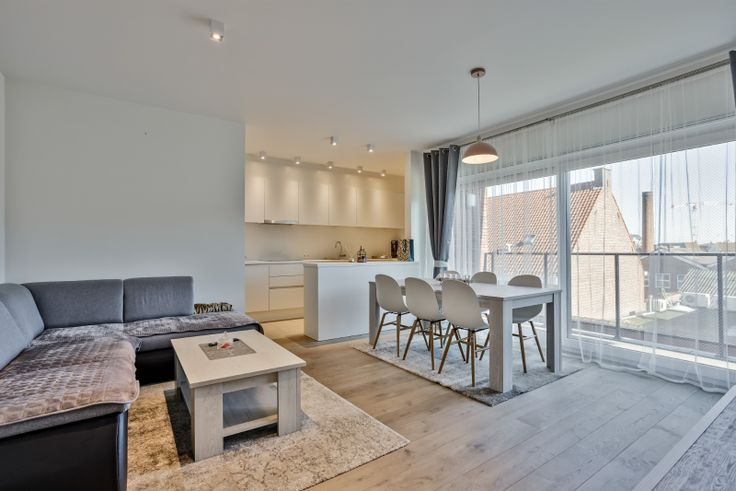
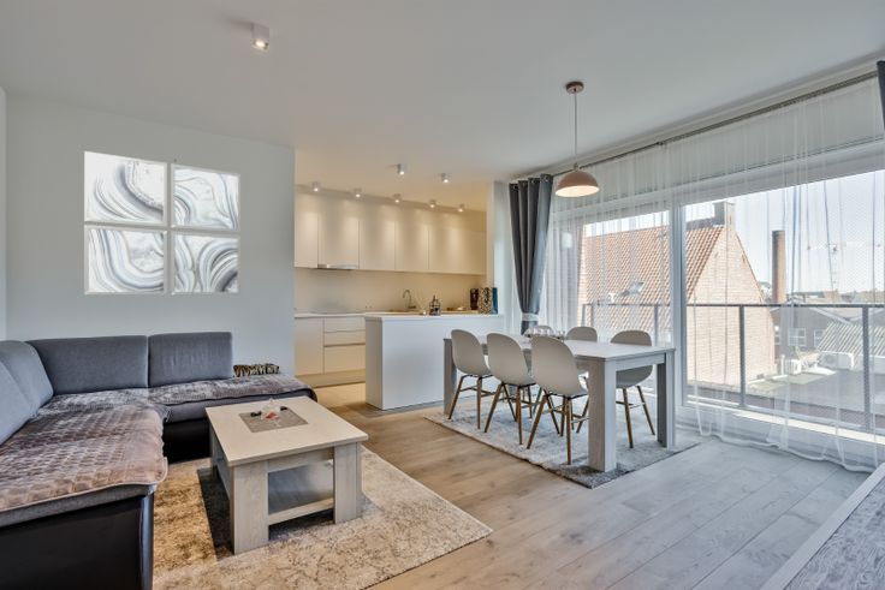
+ wall art (171, 227)
